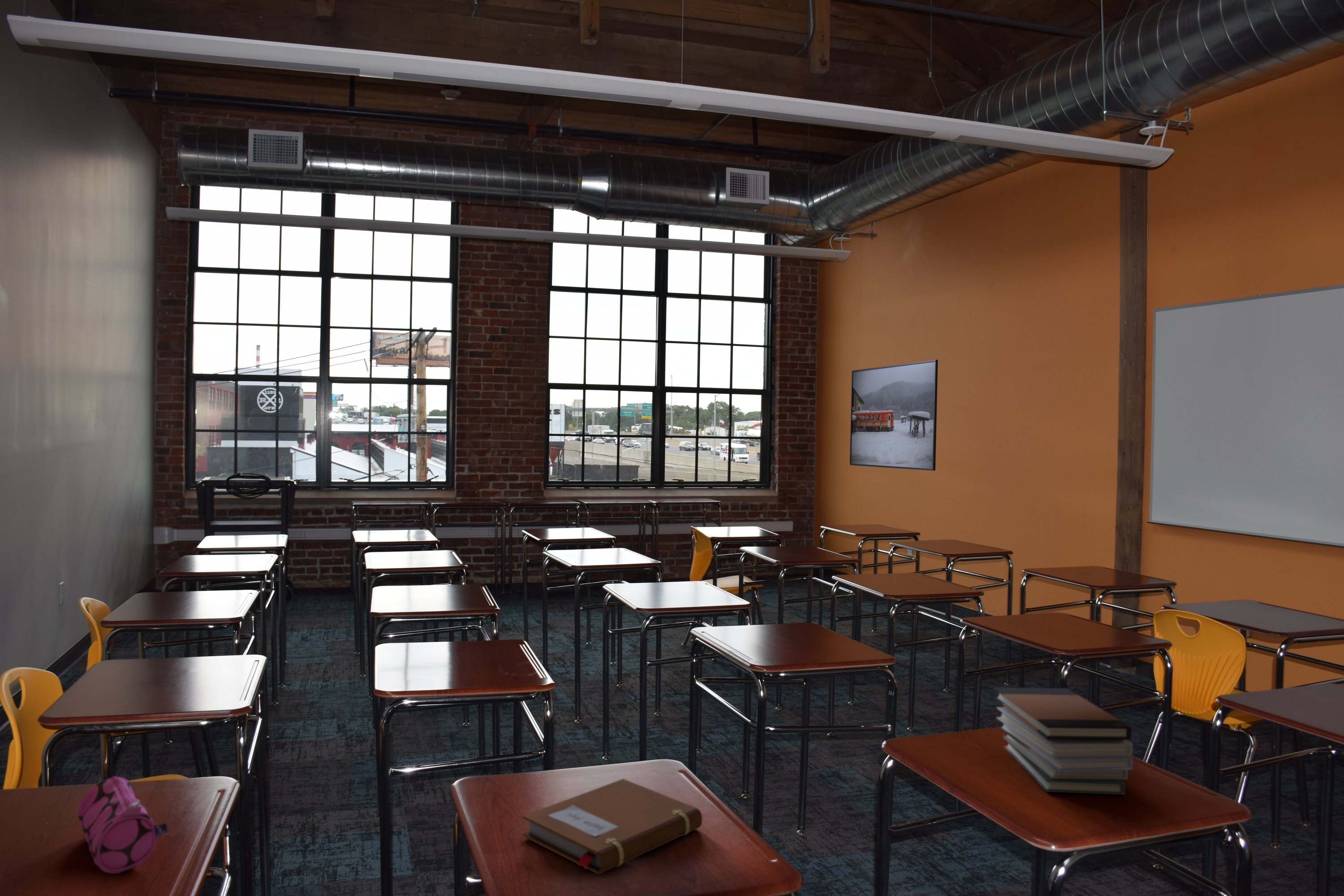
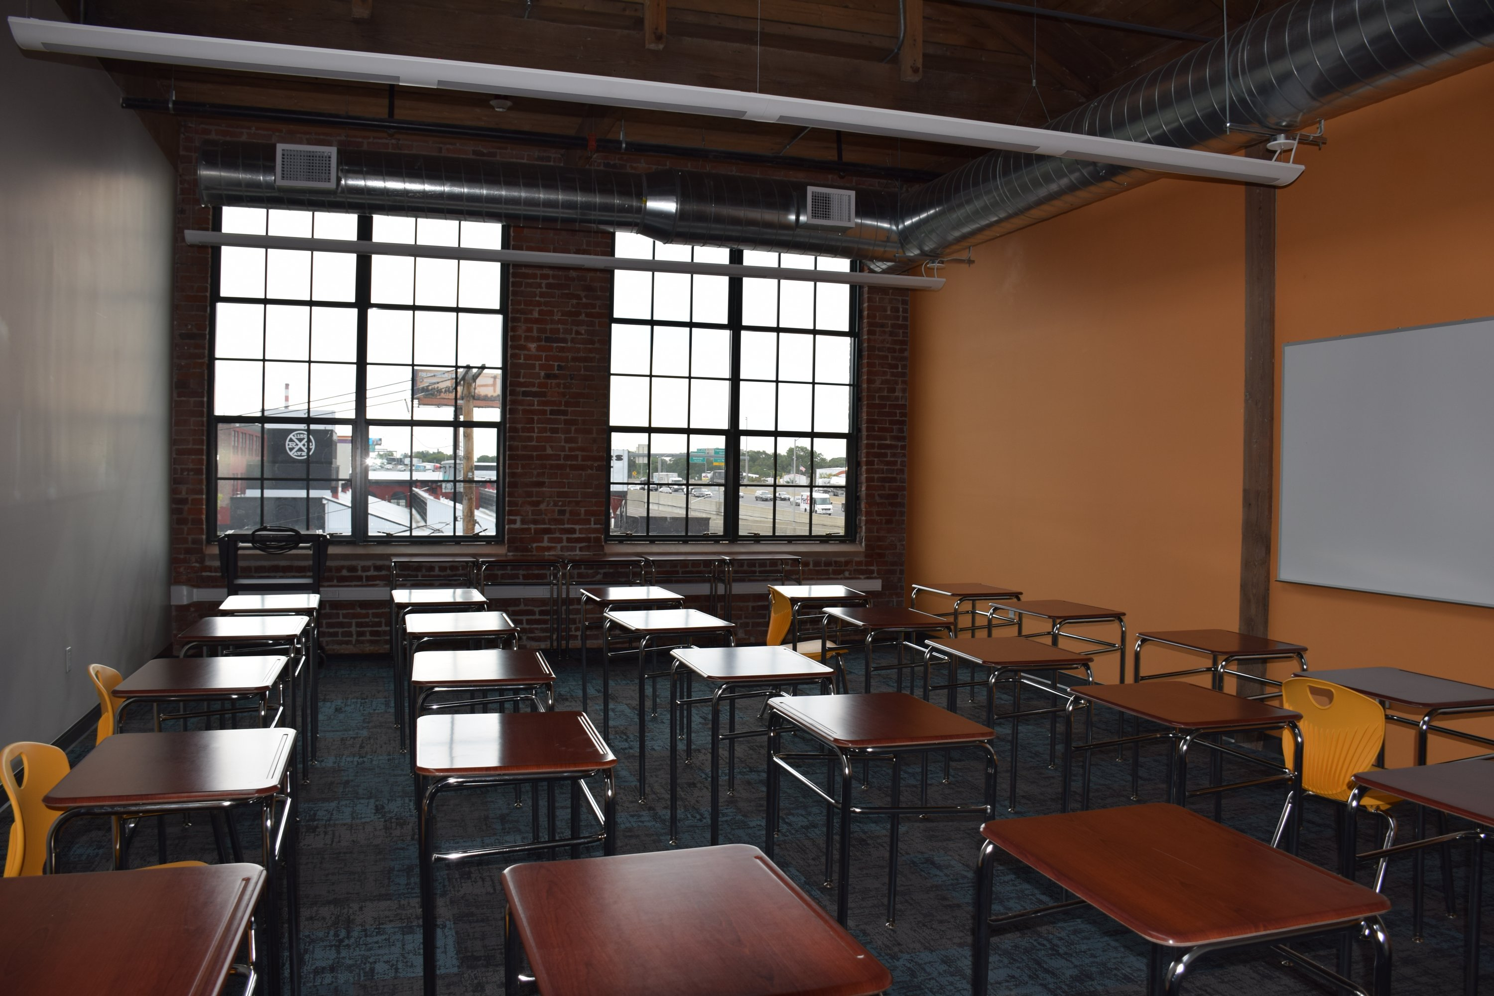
- notebook (611, 823)
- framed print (890, 416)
- pencil case (118, 818)
- book stack (1060, 738)
